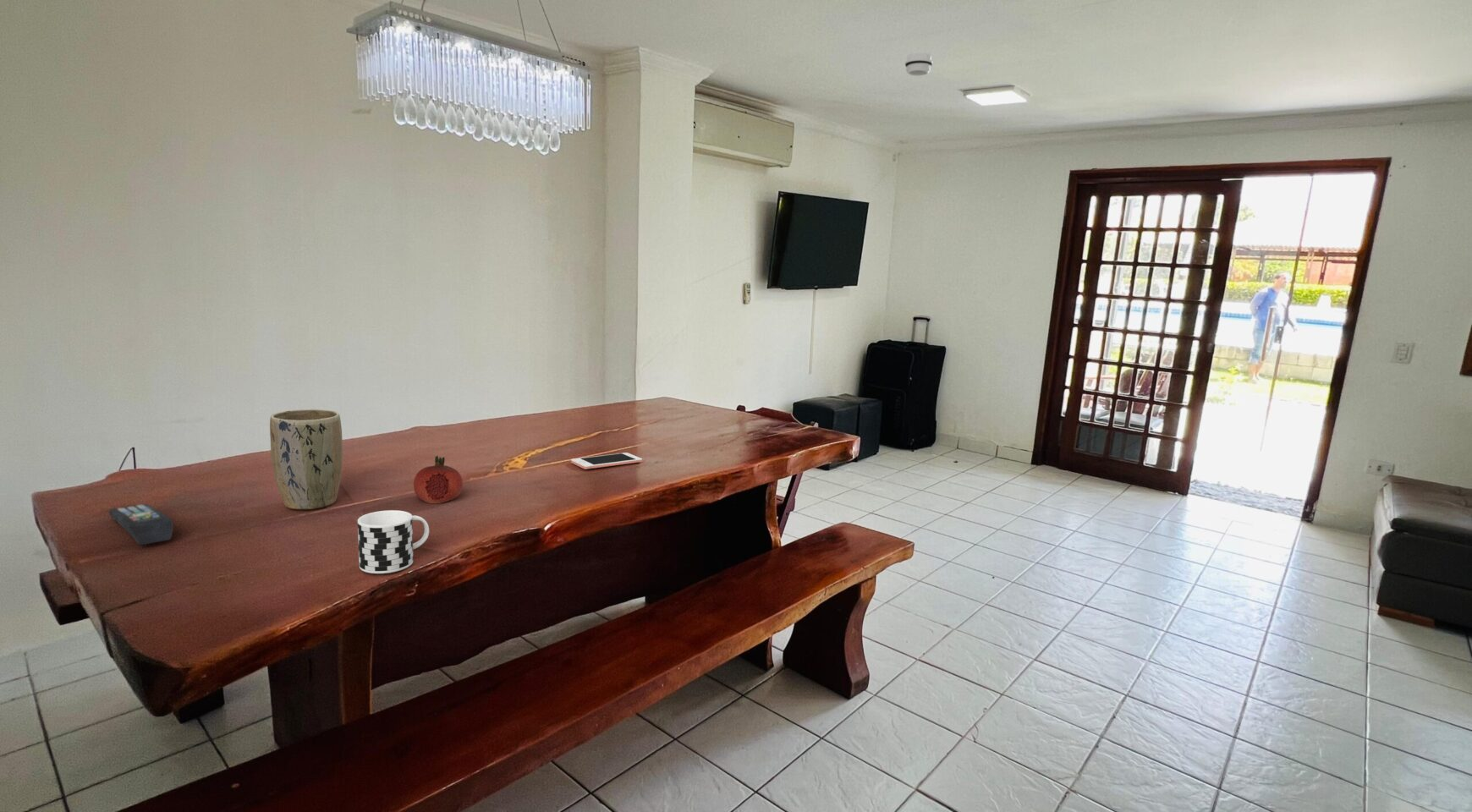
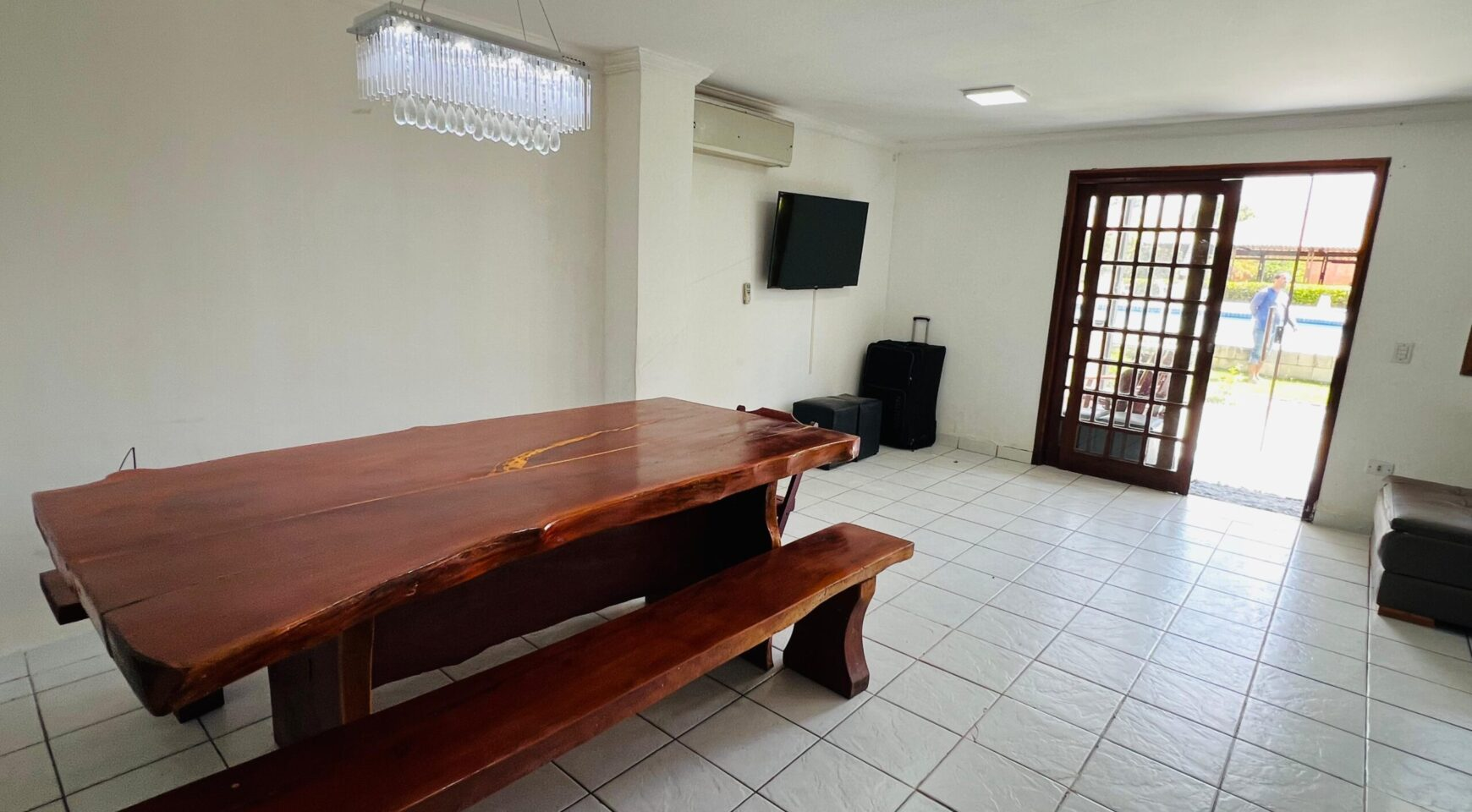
- remote control (140, 520)
- cell phone (607, 460)
- plant pot (308, 458)
- smoke detector (919, 64)
- cup (394, 540)
- fruit (439, 477)
